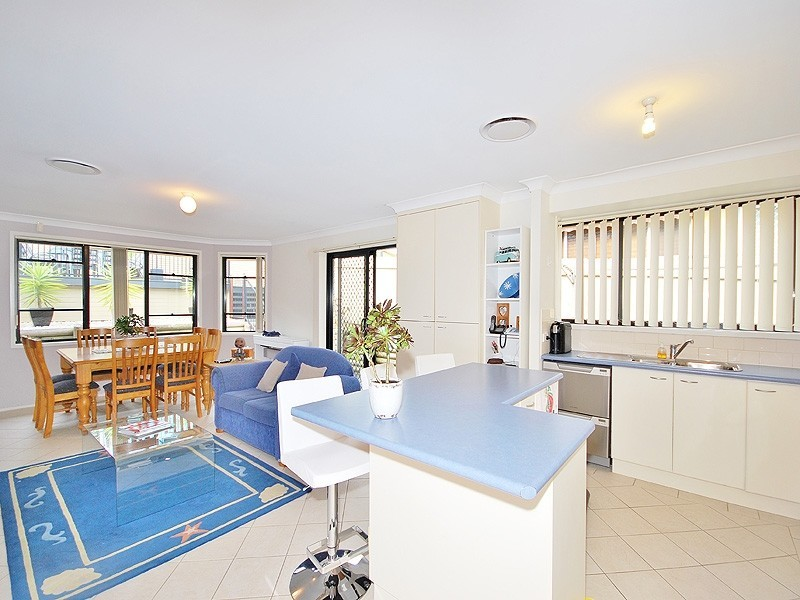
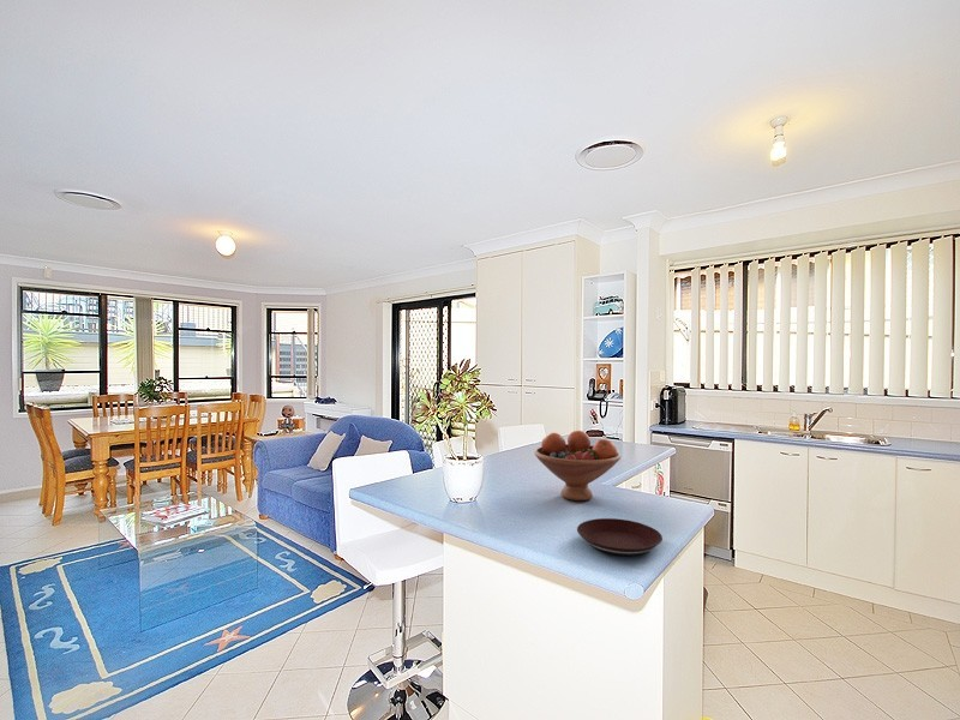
+ plate (618, 538)
+ fruit bowl (576, 466)
